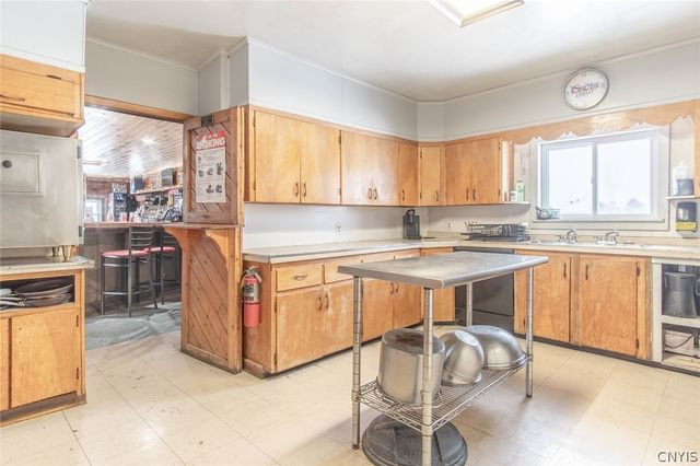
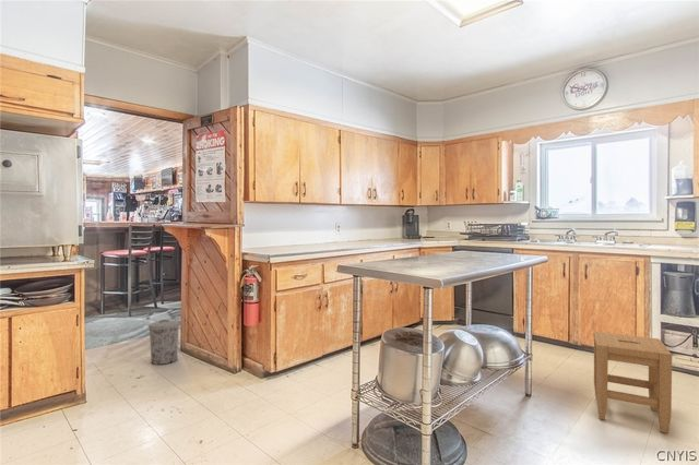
+ stool (628, 378)
+ trash can (164, 339)
